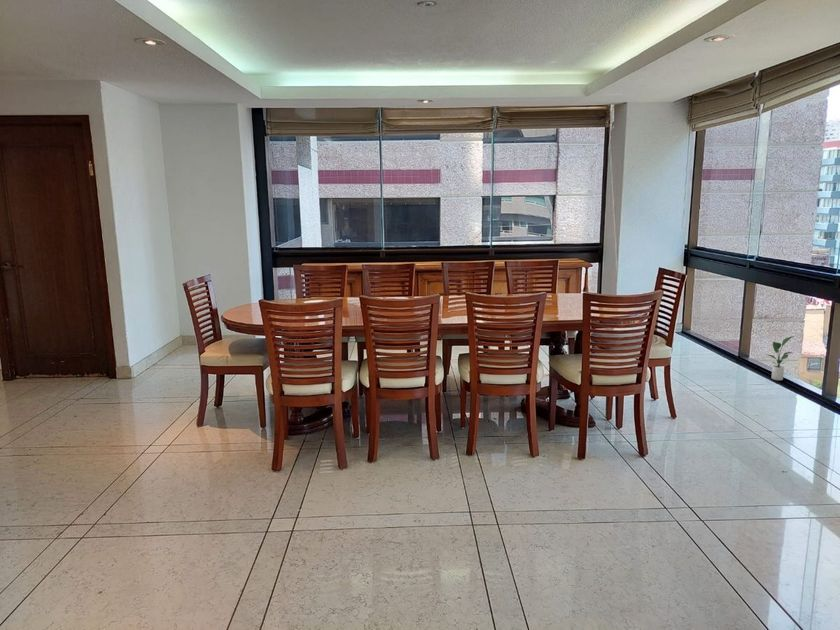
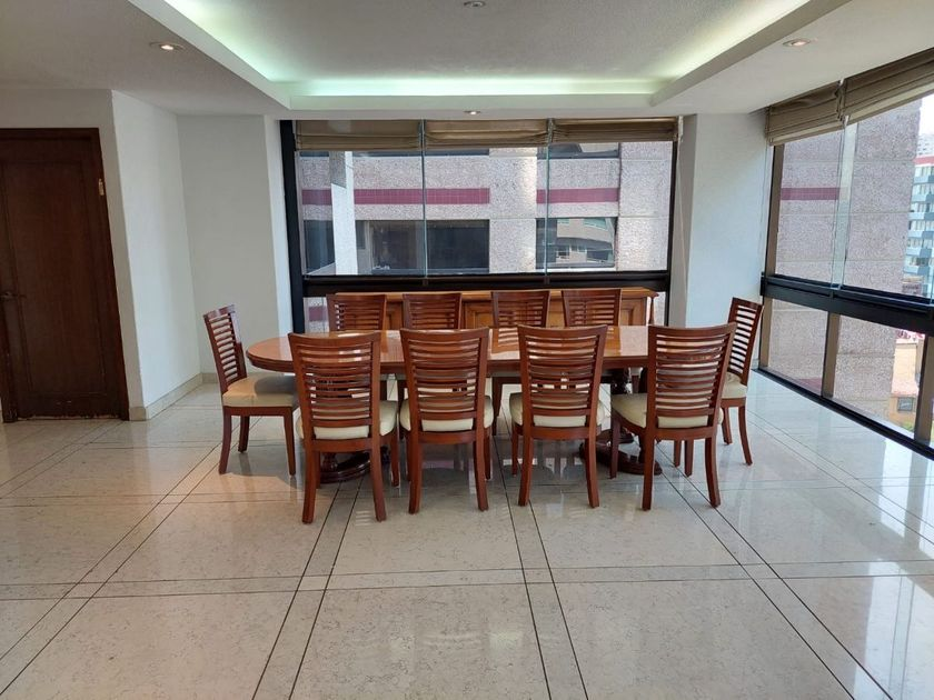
- potted plant (778, 357)
